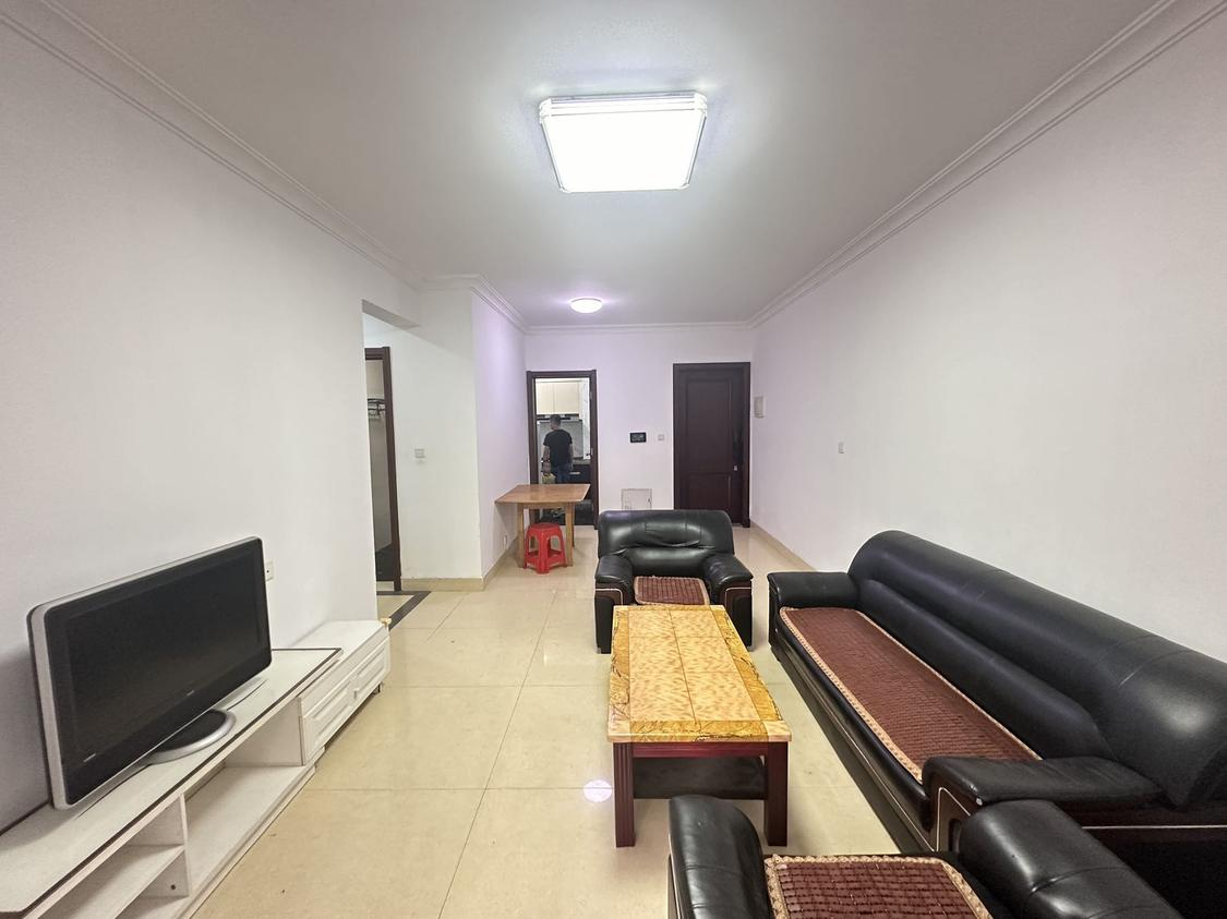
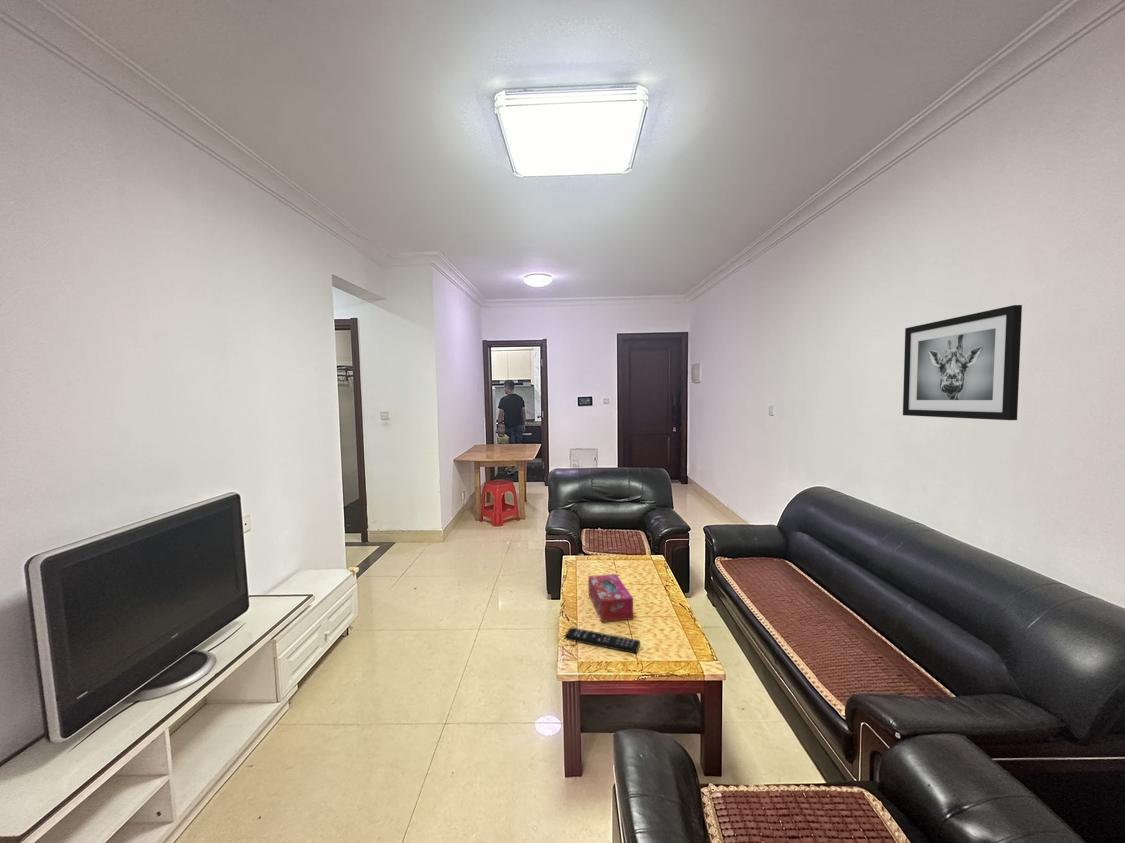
+ tissue box (609, 596)
+ wall art (953, 368)
+ remote control (601, 639)
